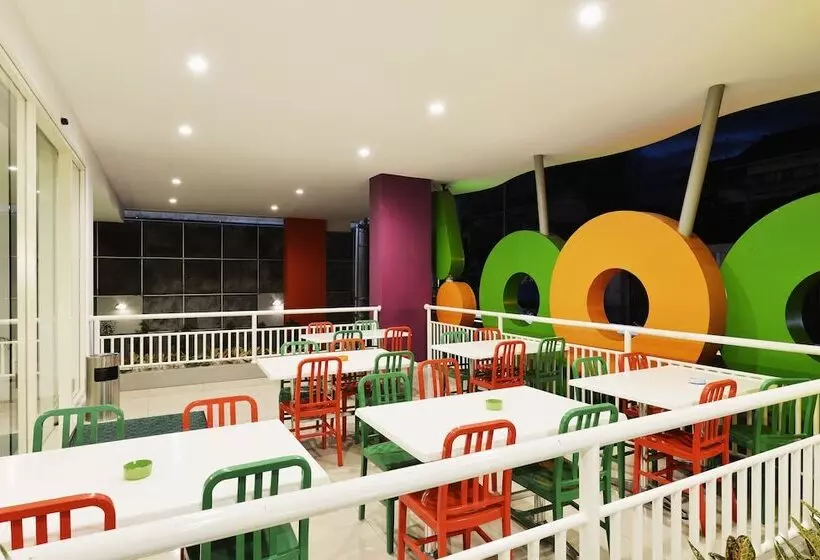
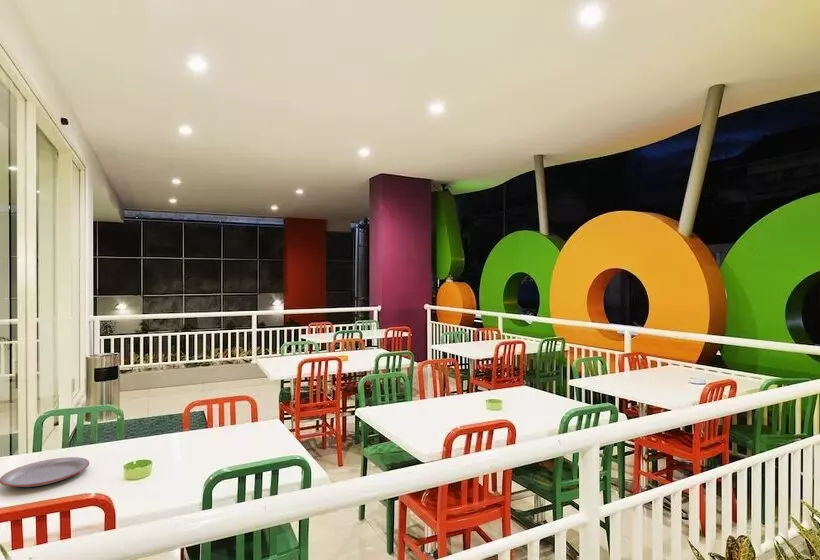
+ plate (46, 473)
